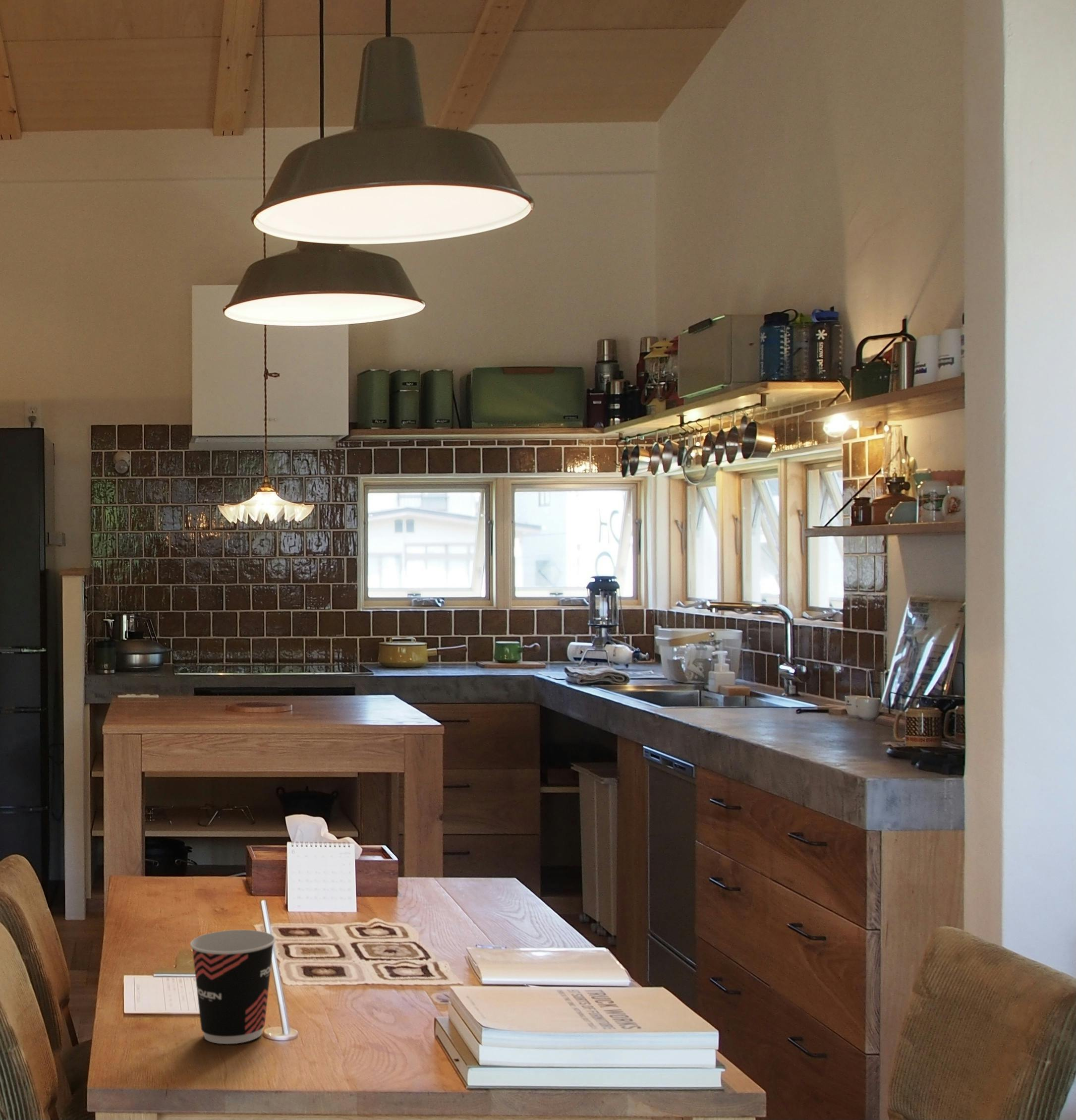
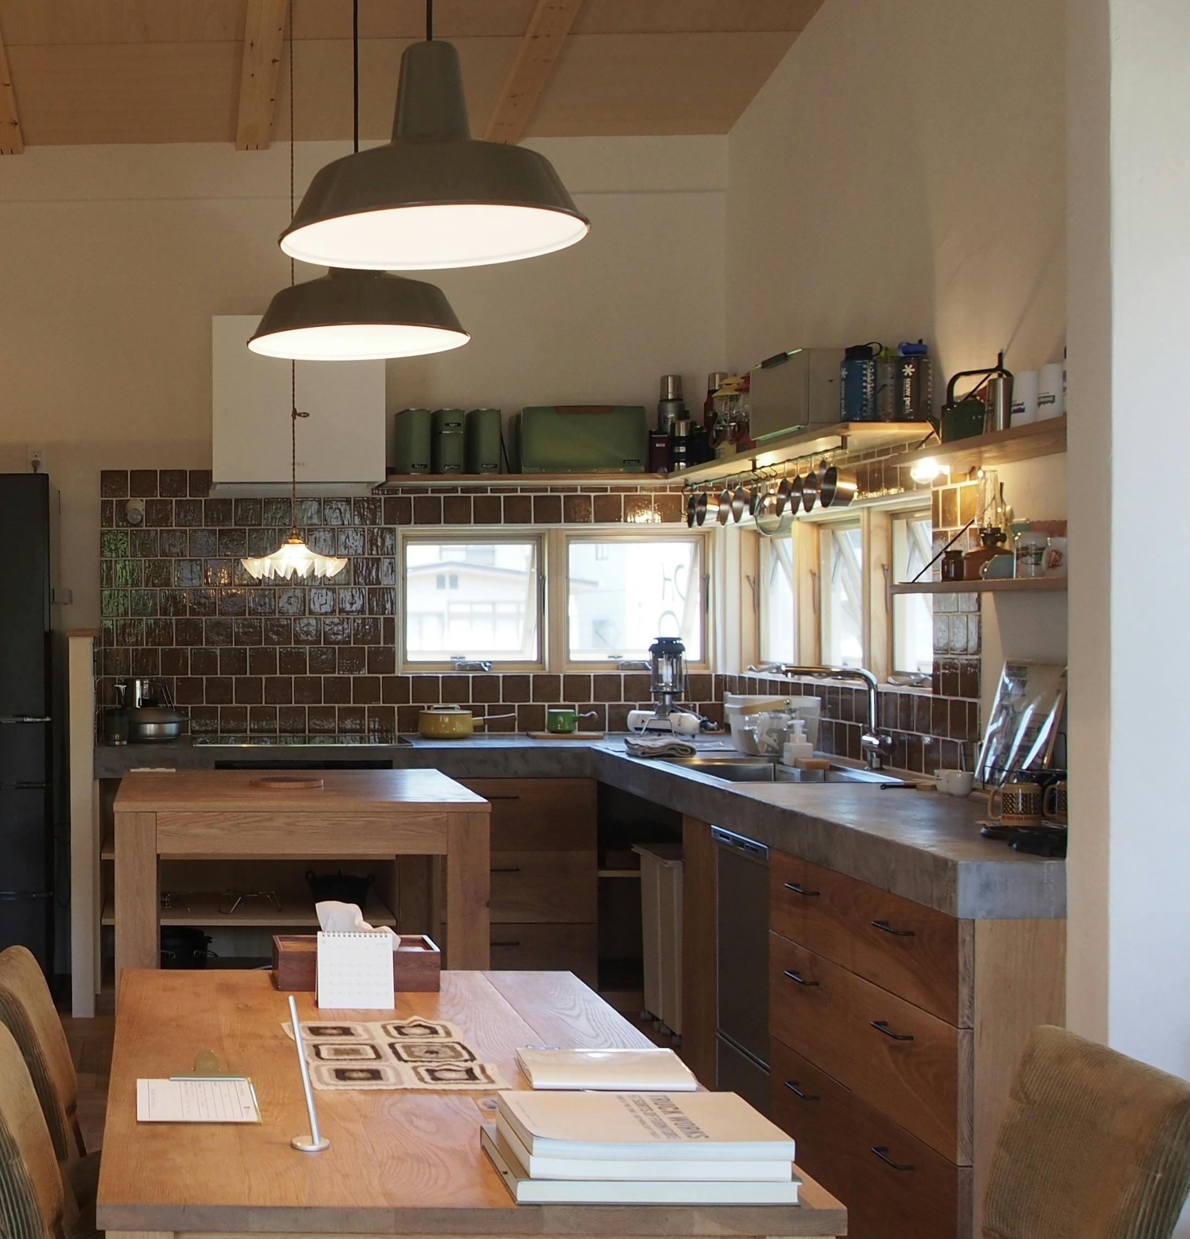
- cup (233, 987)
